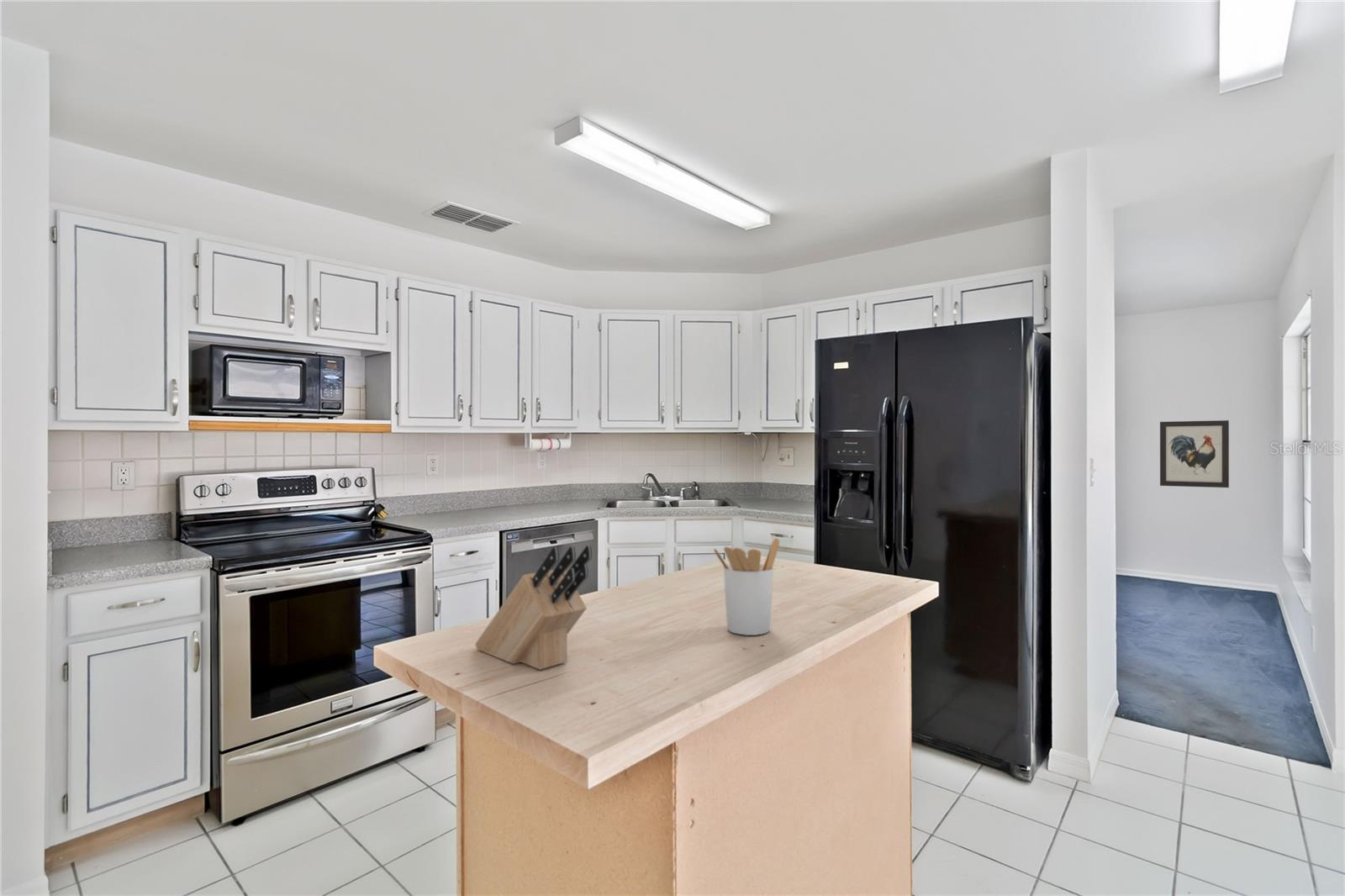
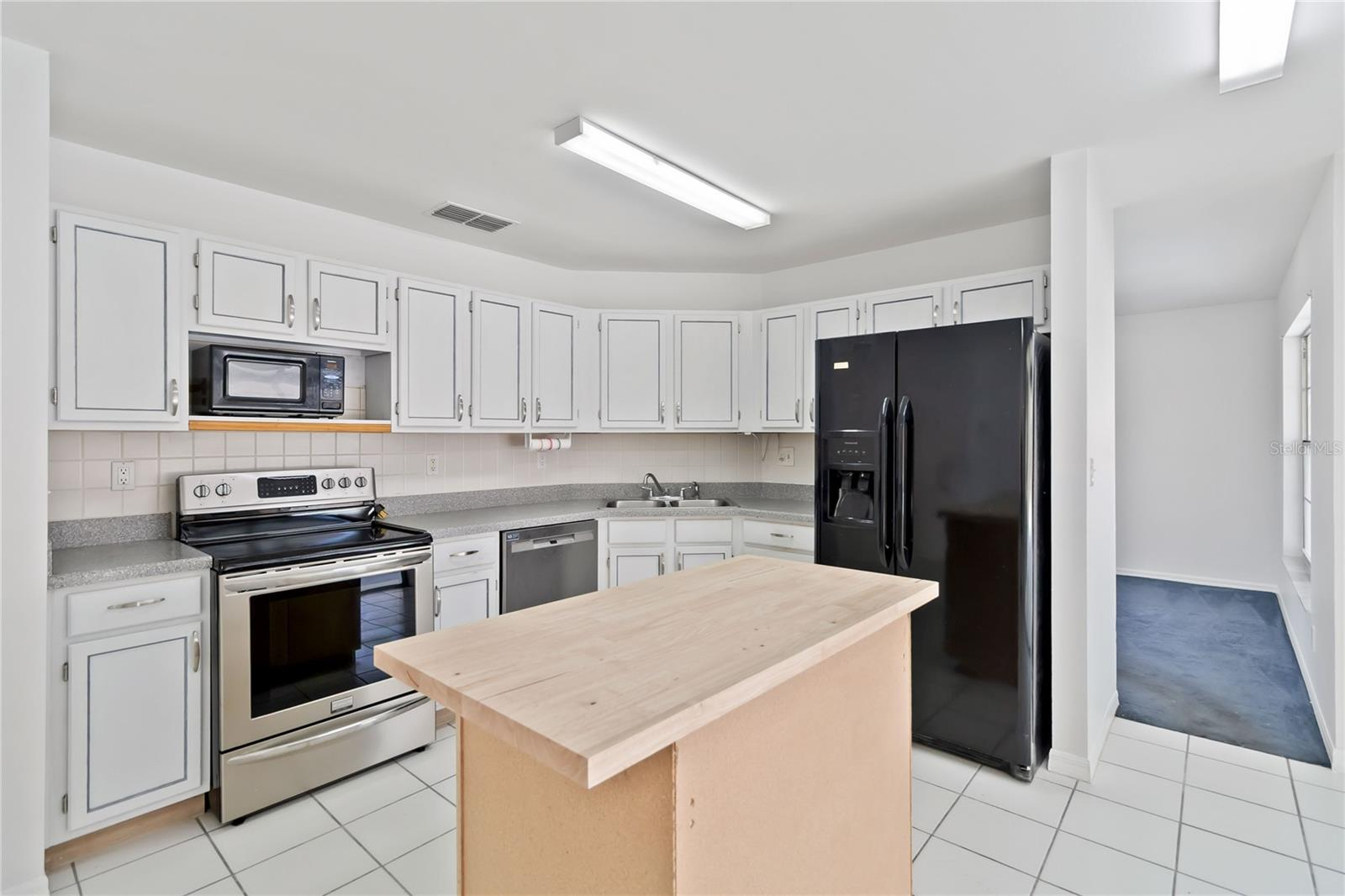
- knife block (535, 598)
- wall art (1193, 454)
- utensil holder (746, 585)
